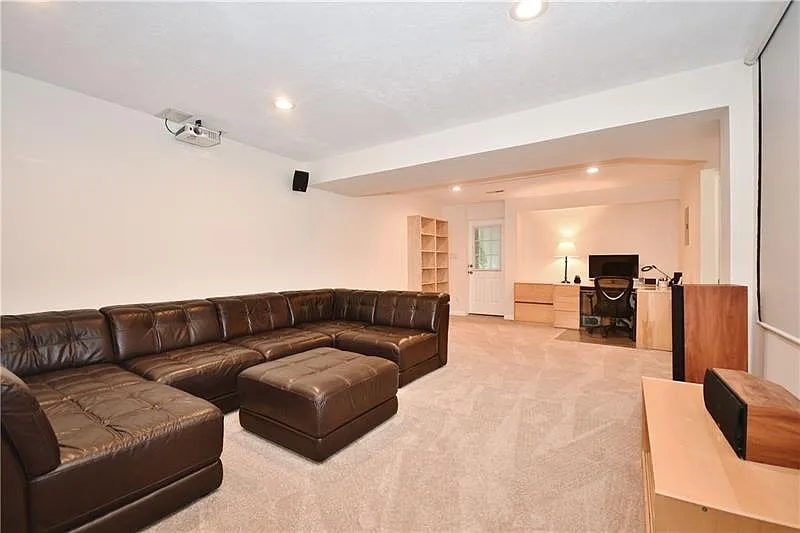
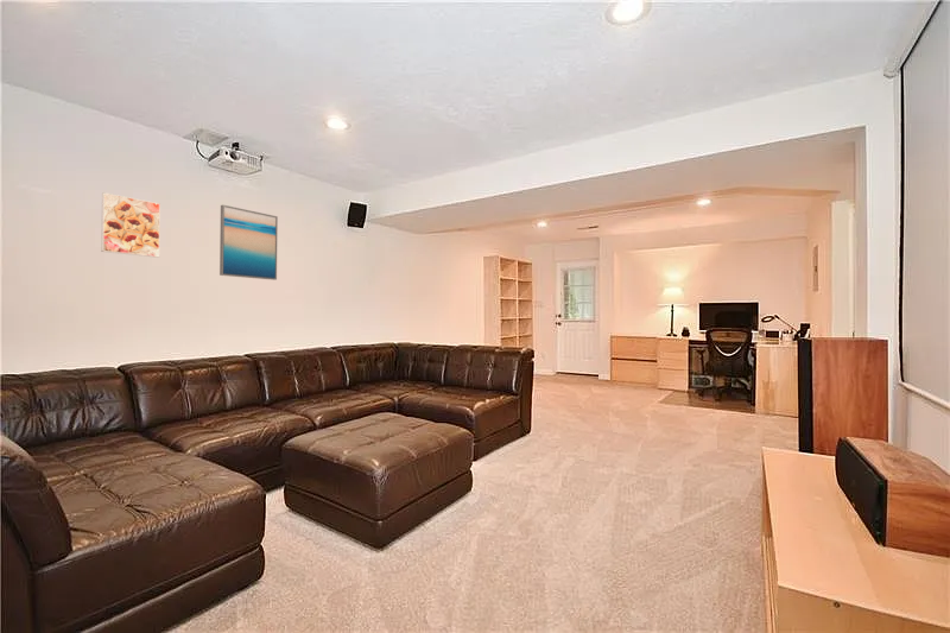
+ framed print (132, 226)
+ wall art (249, 243)
